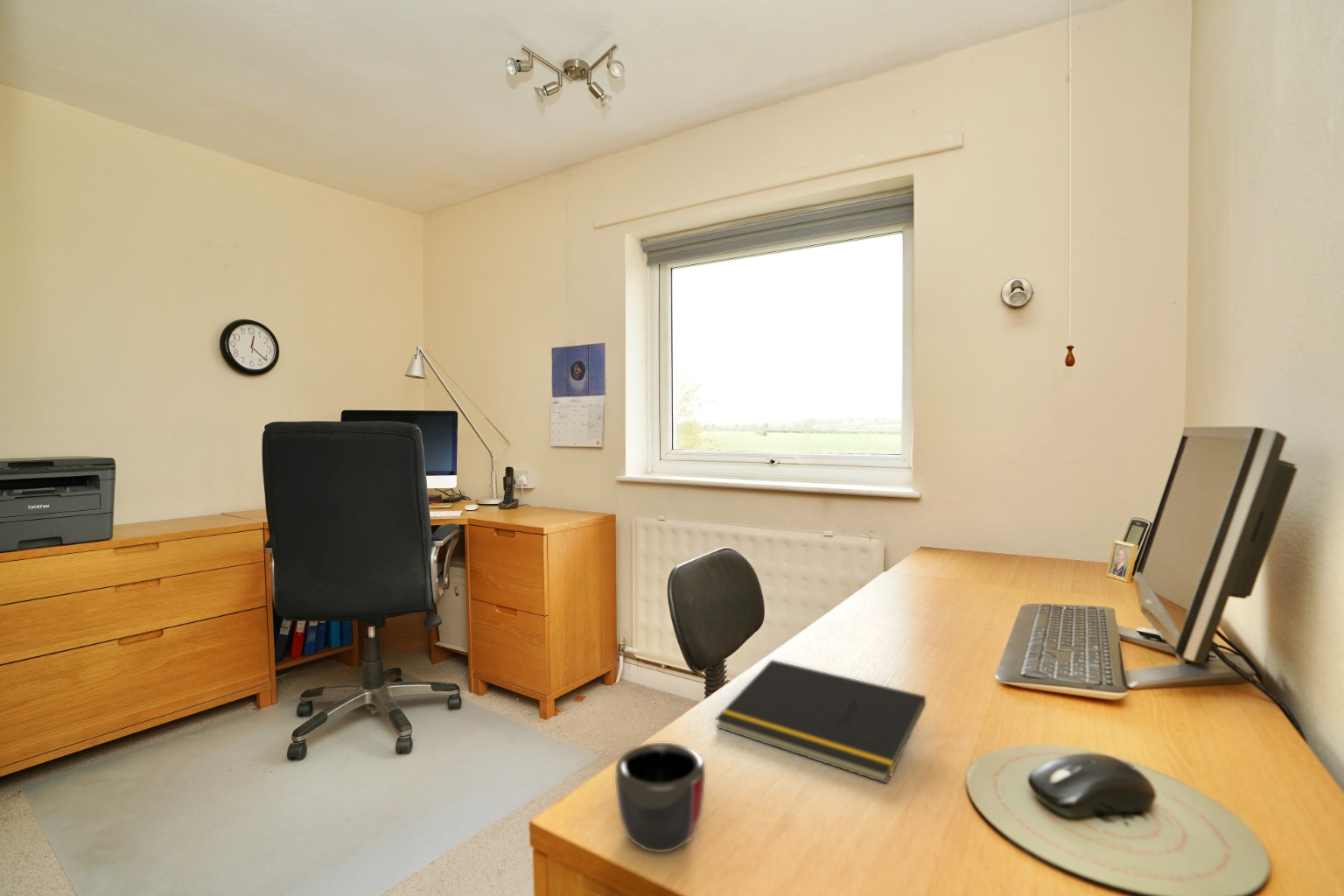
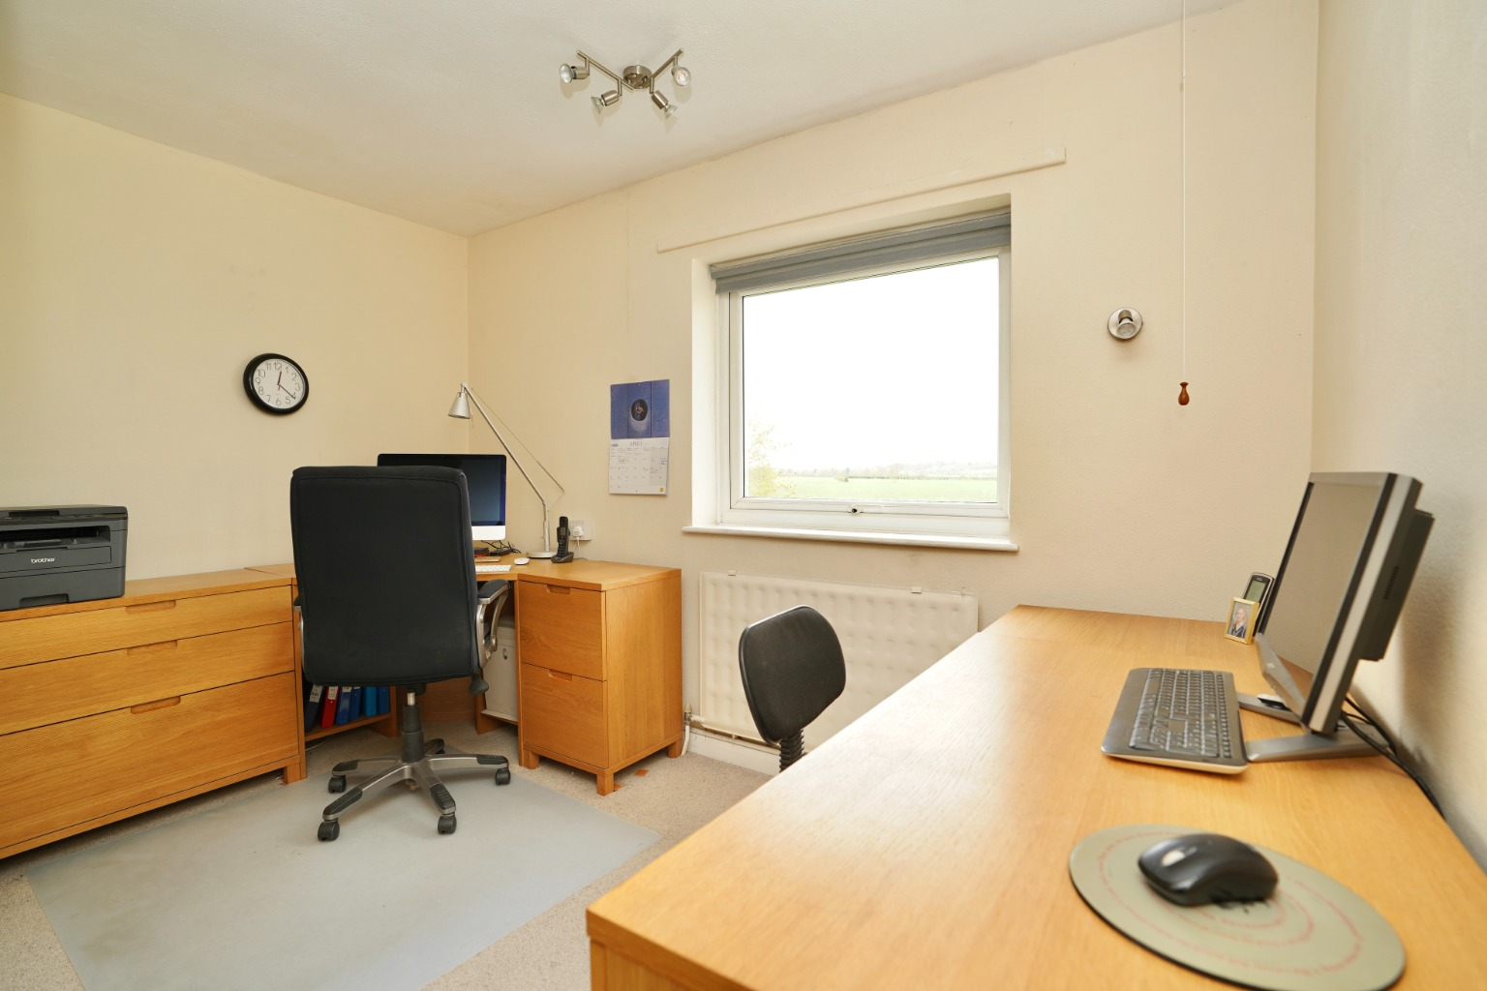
- mug (663, 789)
- notepad (820, 711)
